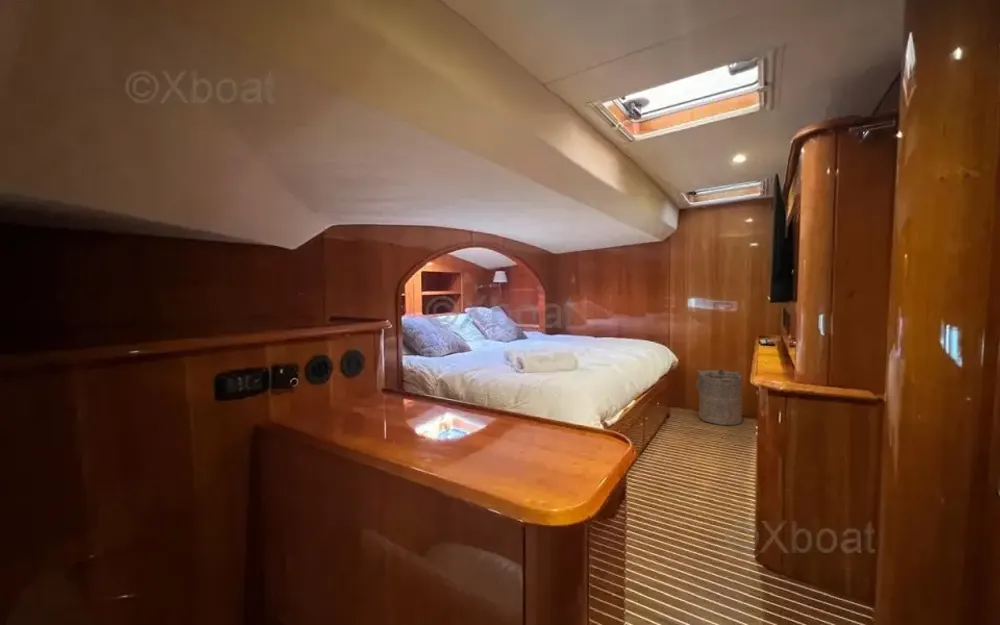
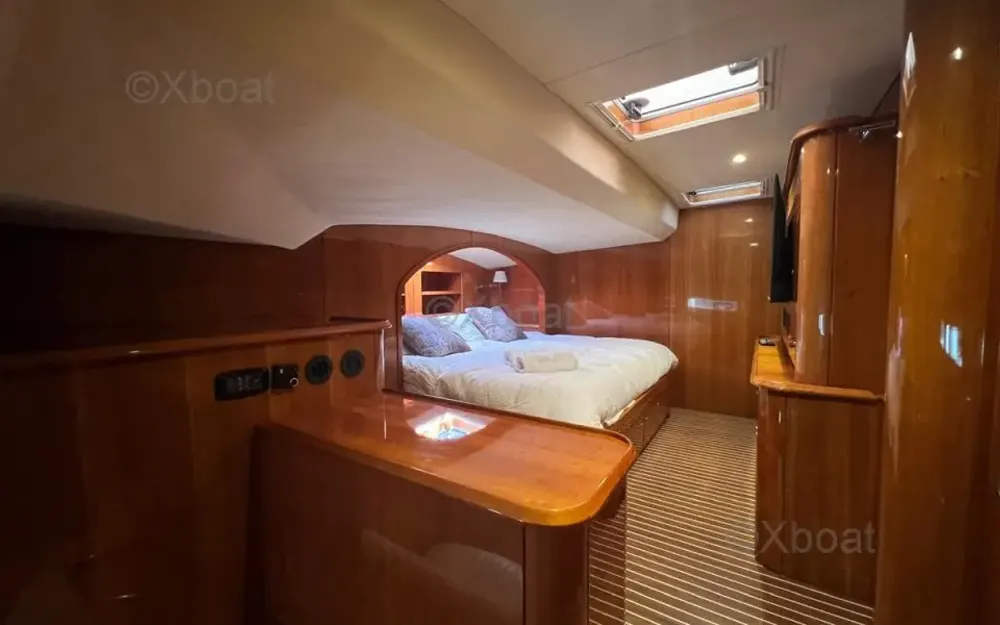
- laundry hamper (717, 394)
